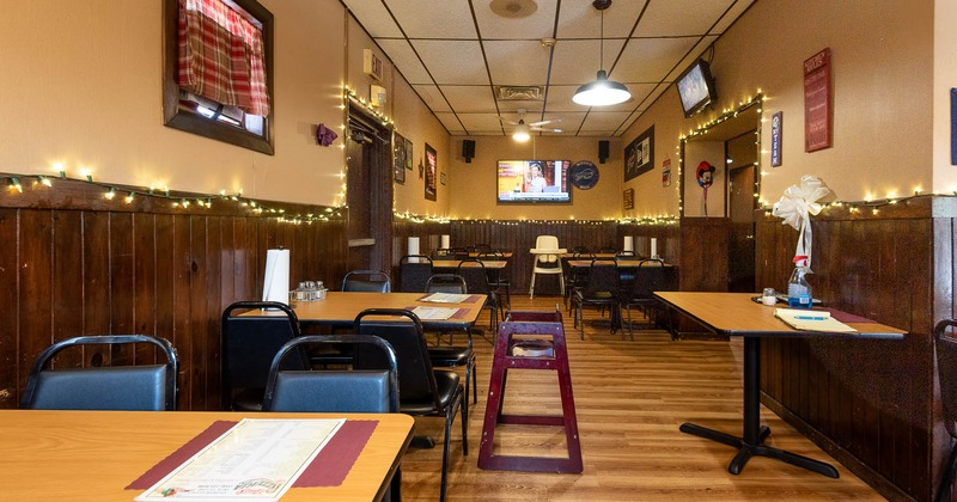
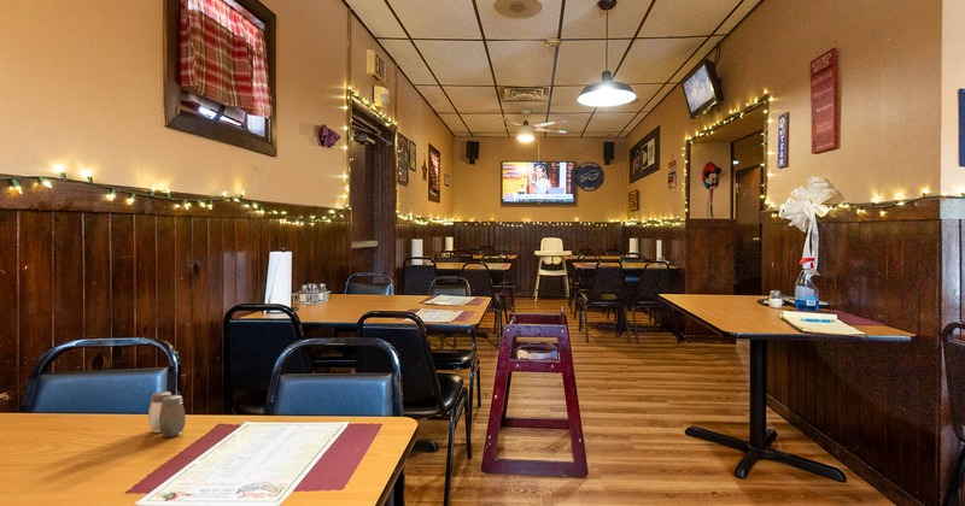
+ salt and pepper shaker (166, 412)
